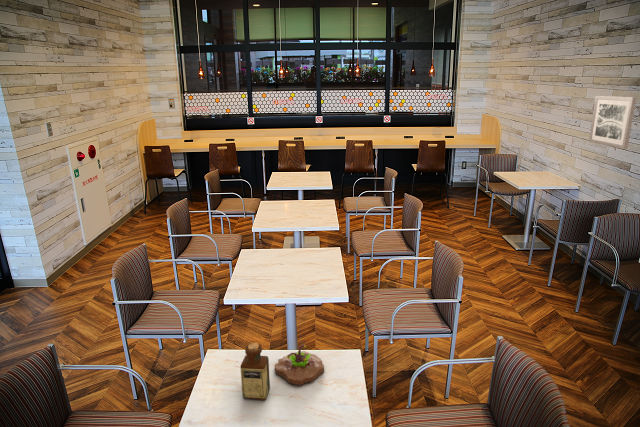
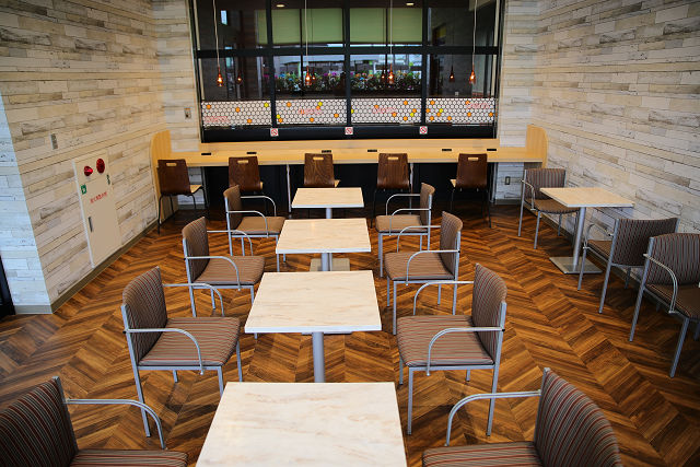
- bottle (255, 370)
- wall art (610, 121)
- succulent planter (300, 358)
